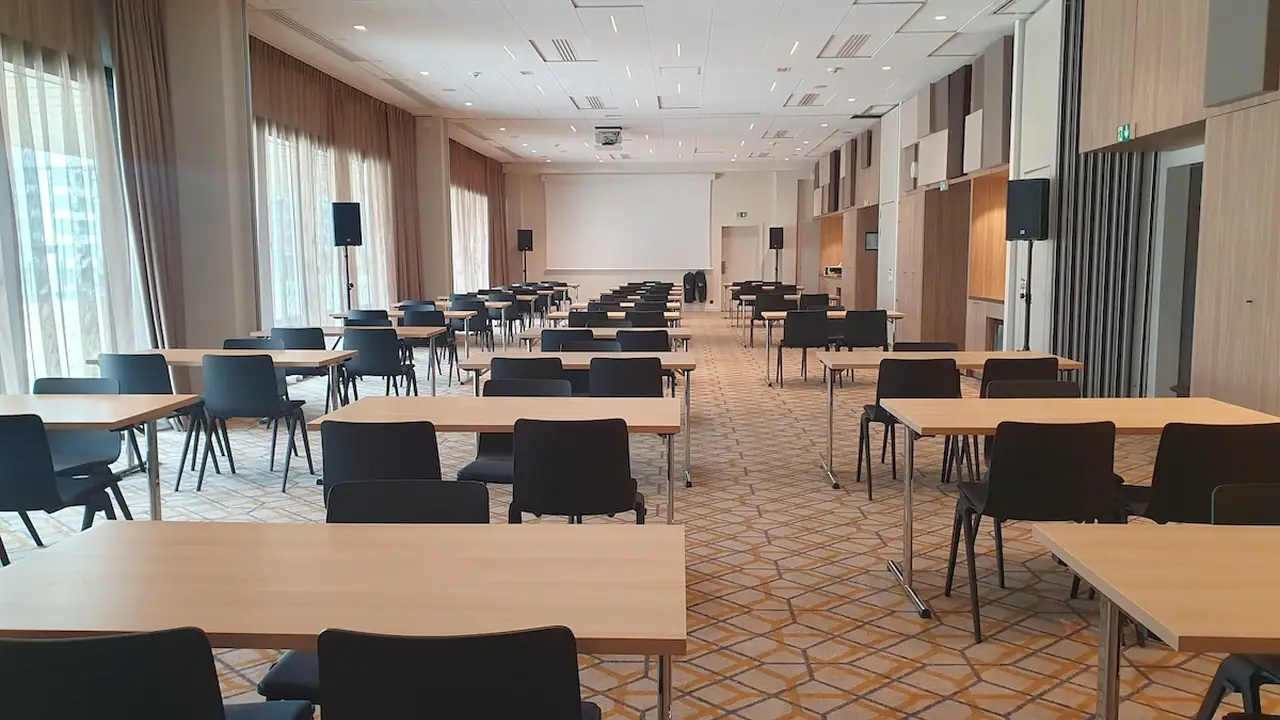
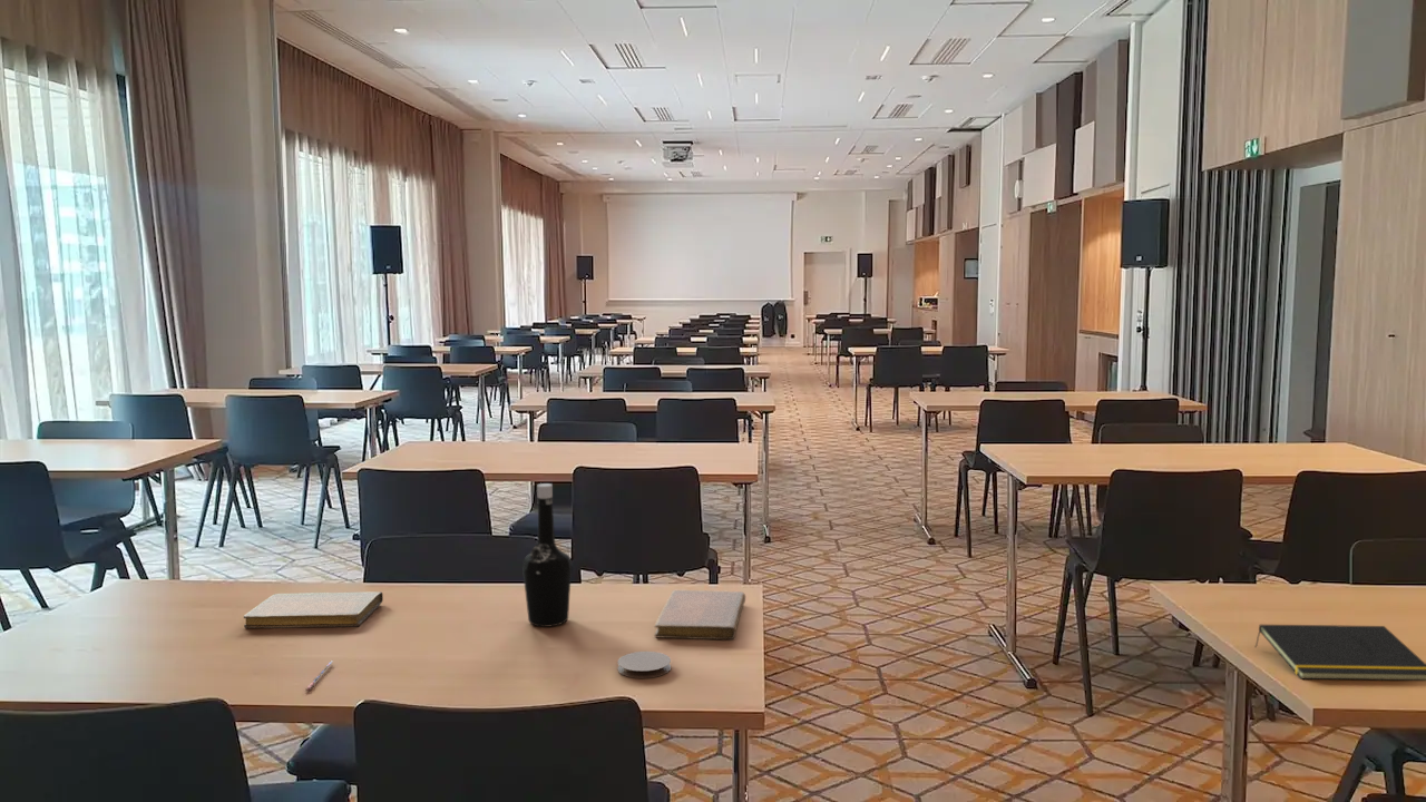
+ bottle (546, 554)
+ pen (320, 674)
+ coaster (644, 664)
+ notepad (1344, 651)
+ notebook (702, 613)
+ notebook (315, 608)
